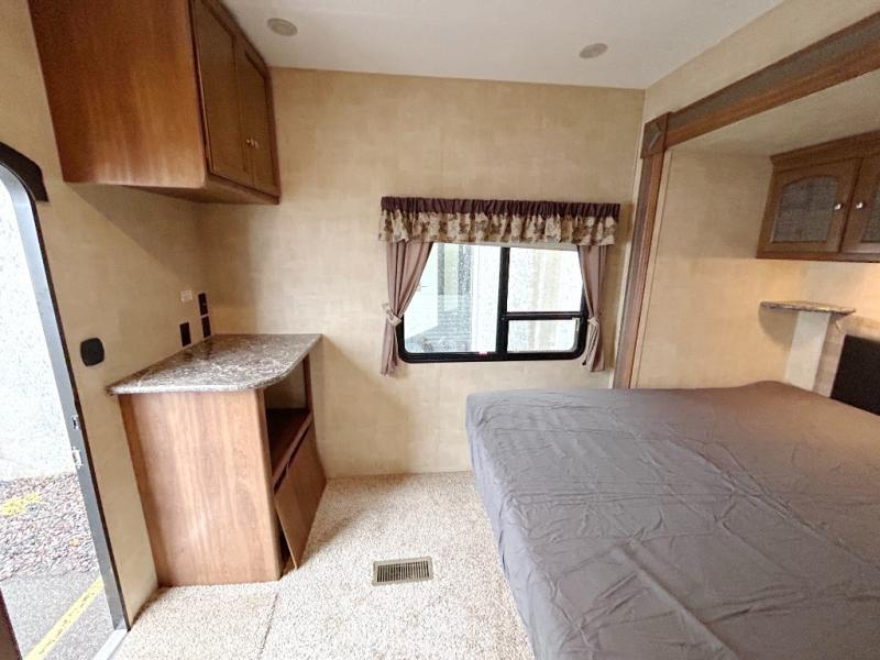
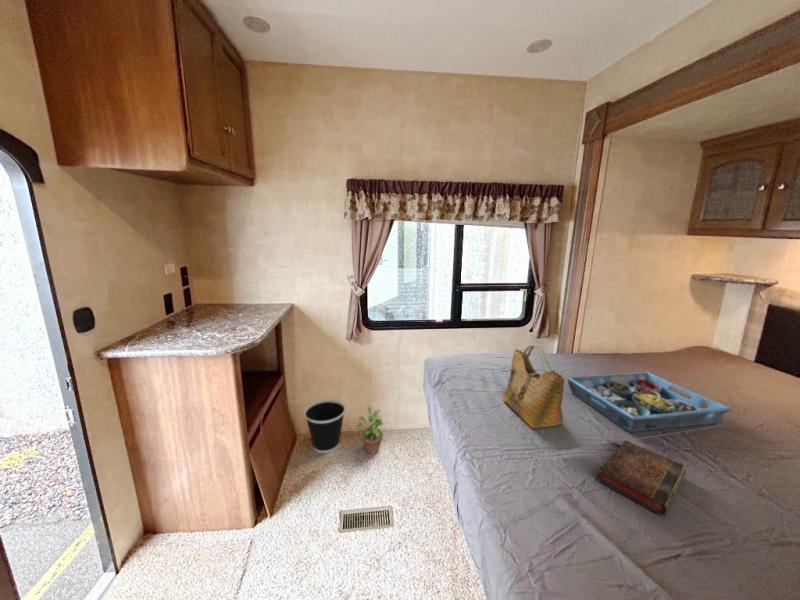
+ grocery bag (535, 379)
+ potted plant (369, 429)
+ book (642, 473)
+ serving tray (641, 398)
+ wastebasket (325, 427)
